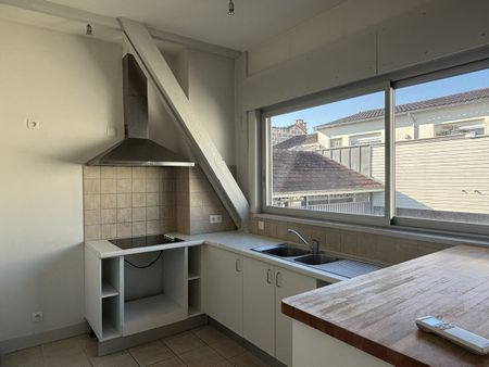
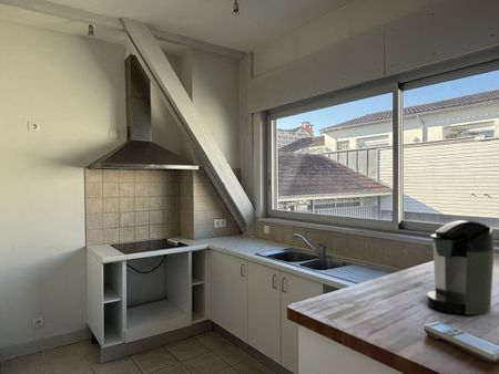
+ coffee maker (451, 259)
